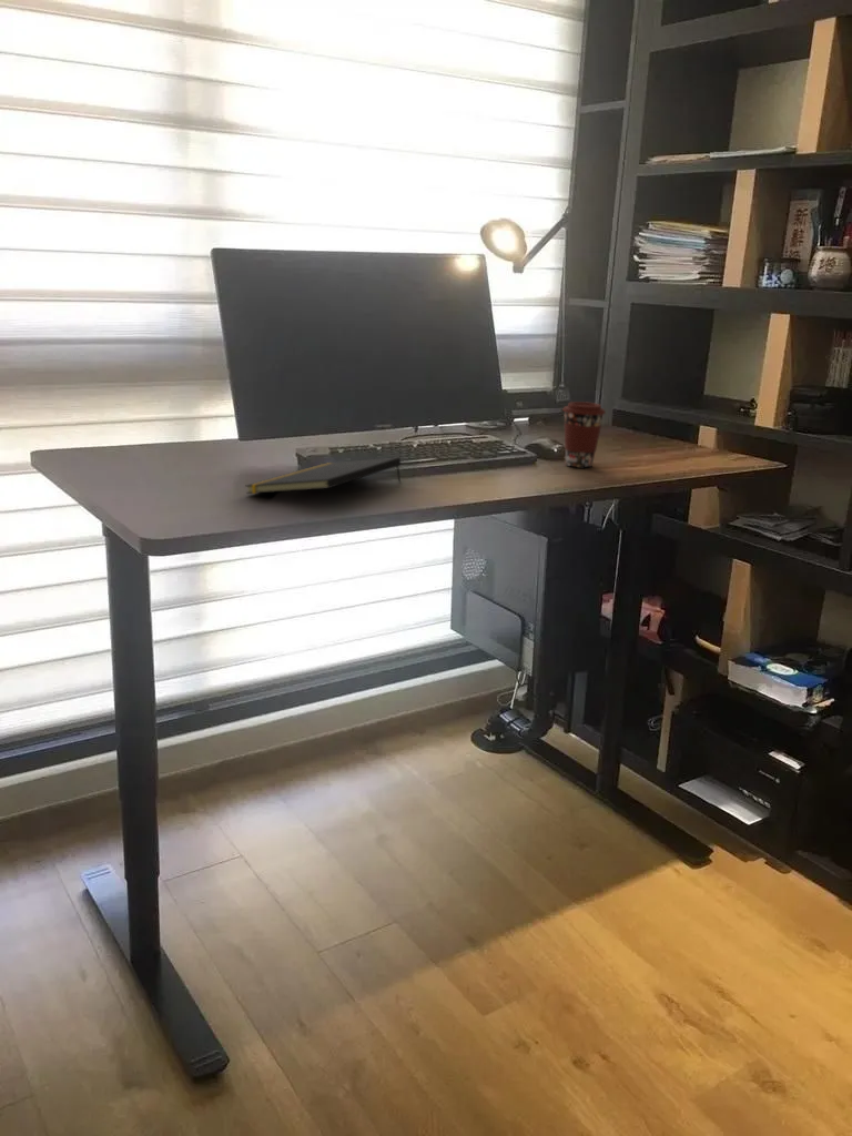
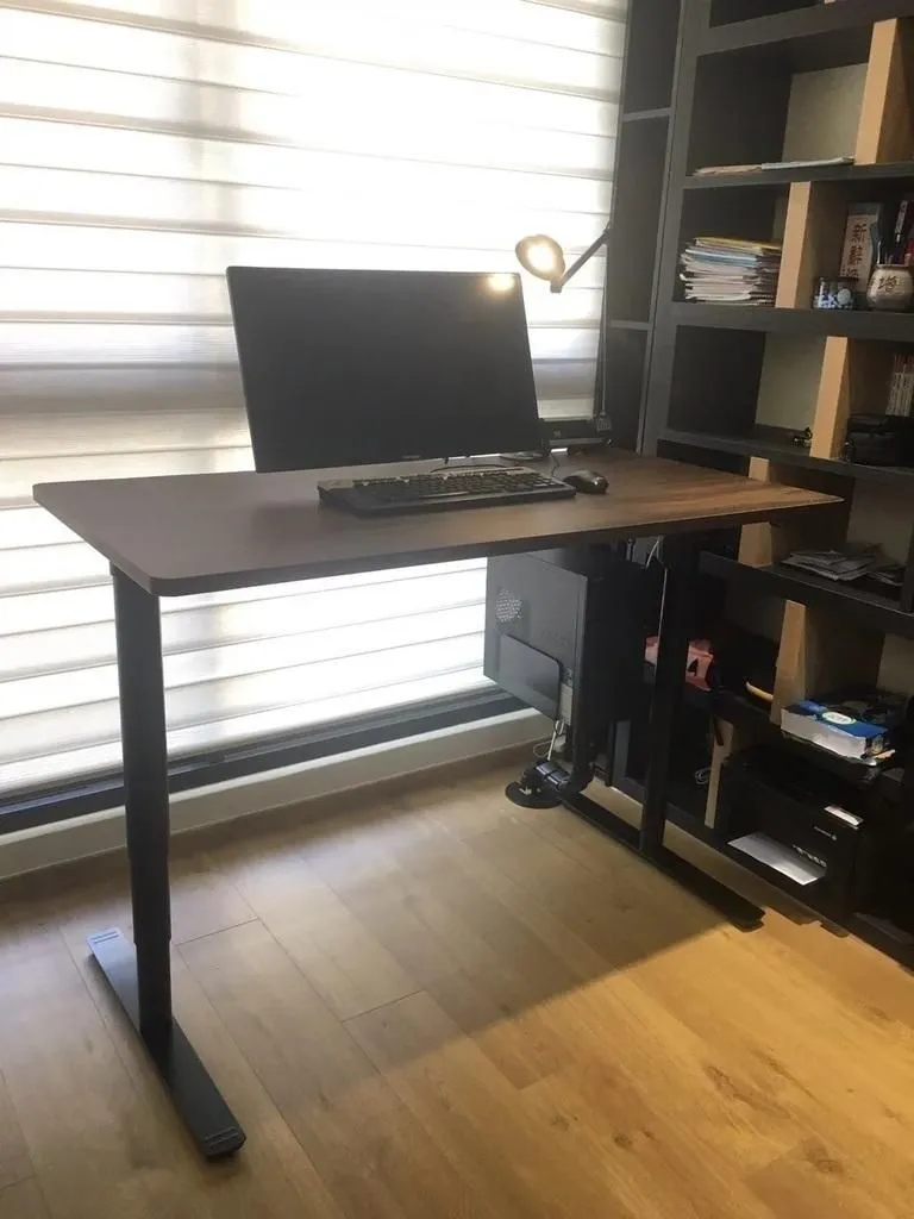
- notepad (325, 475)
- coffee cup (581, 434)
